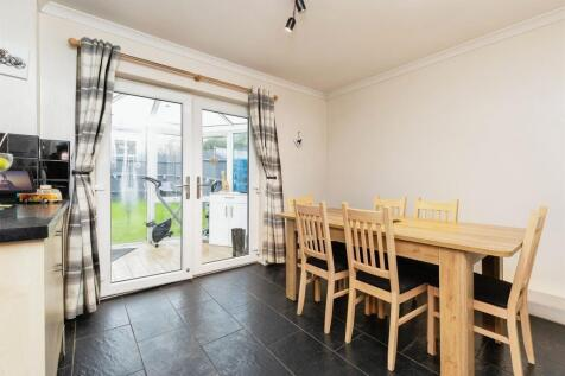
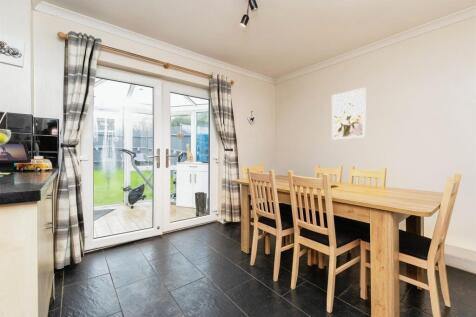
+ wall art (347, 115)
